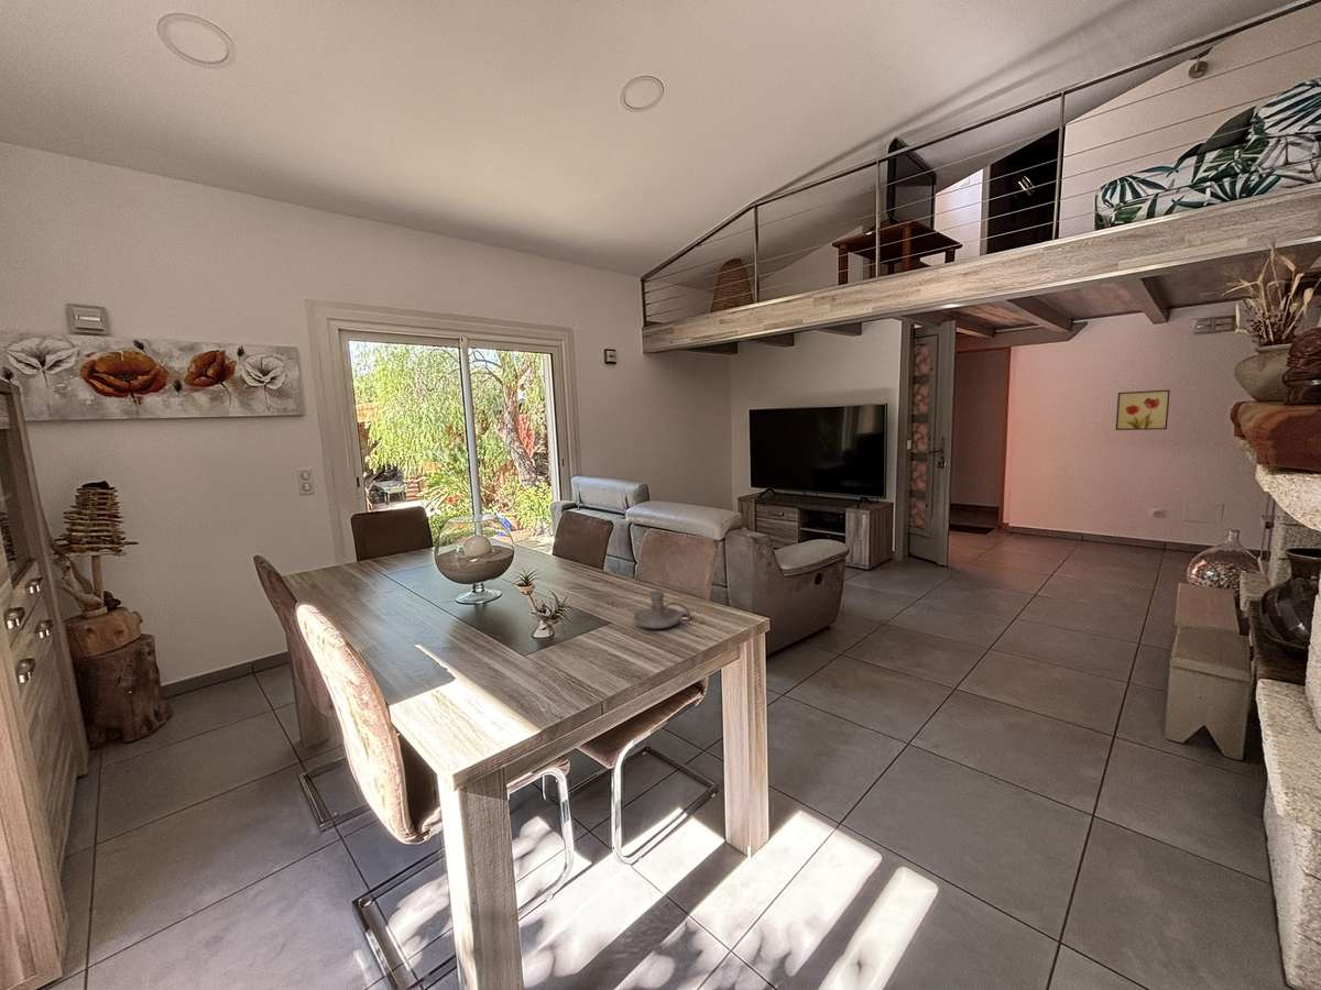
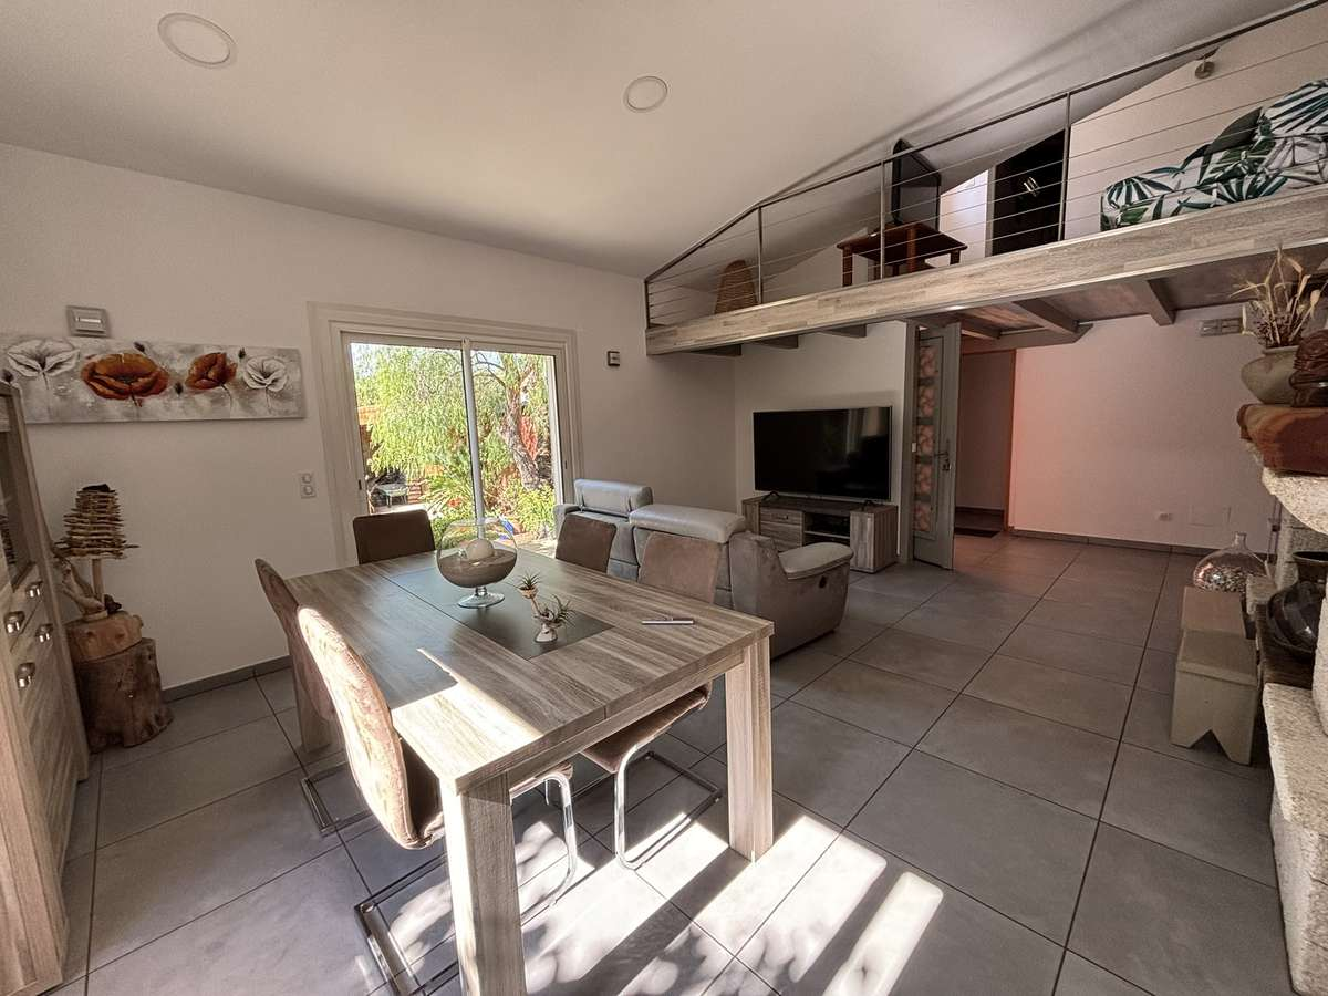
- candle holder (662, 608)
- wall art (1142, 410)
